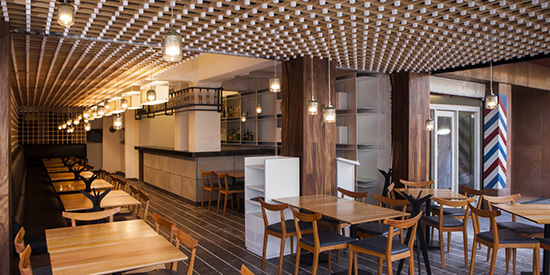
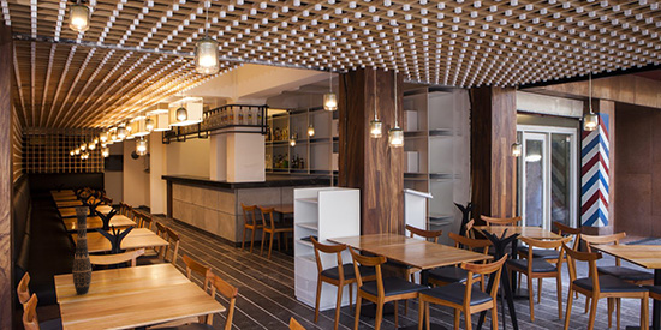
+ decorative vase (82, 250)
